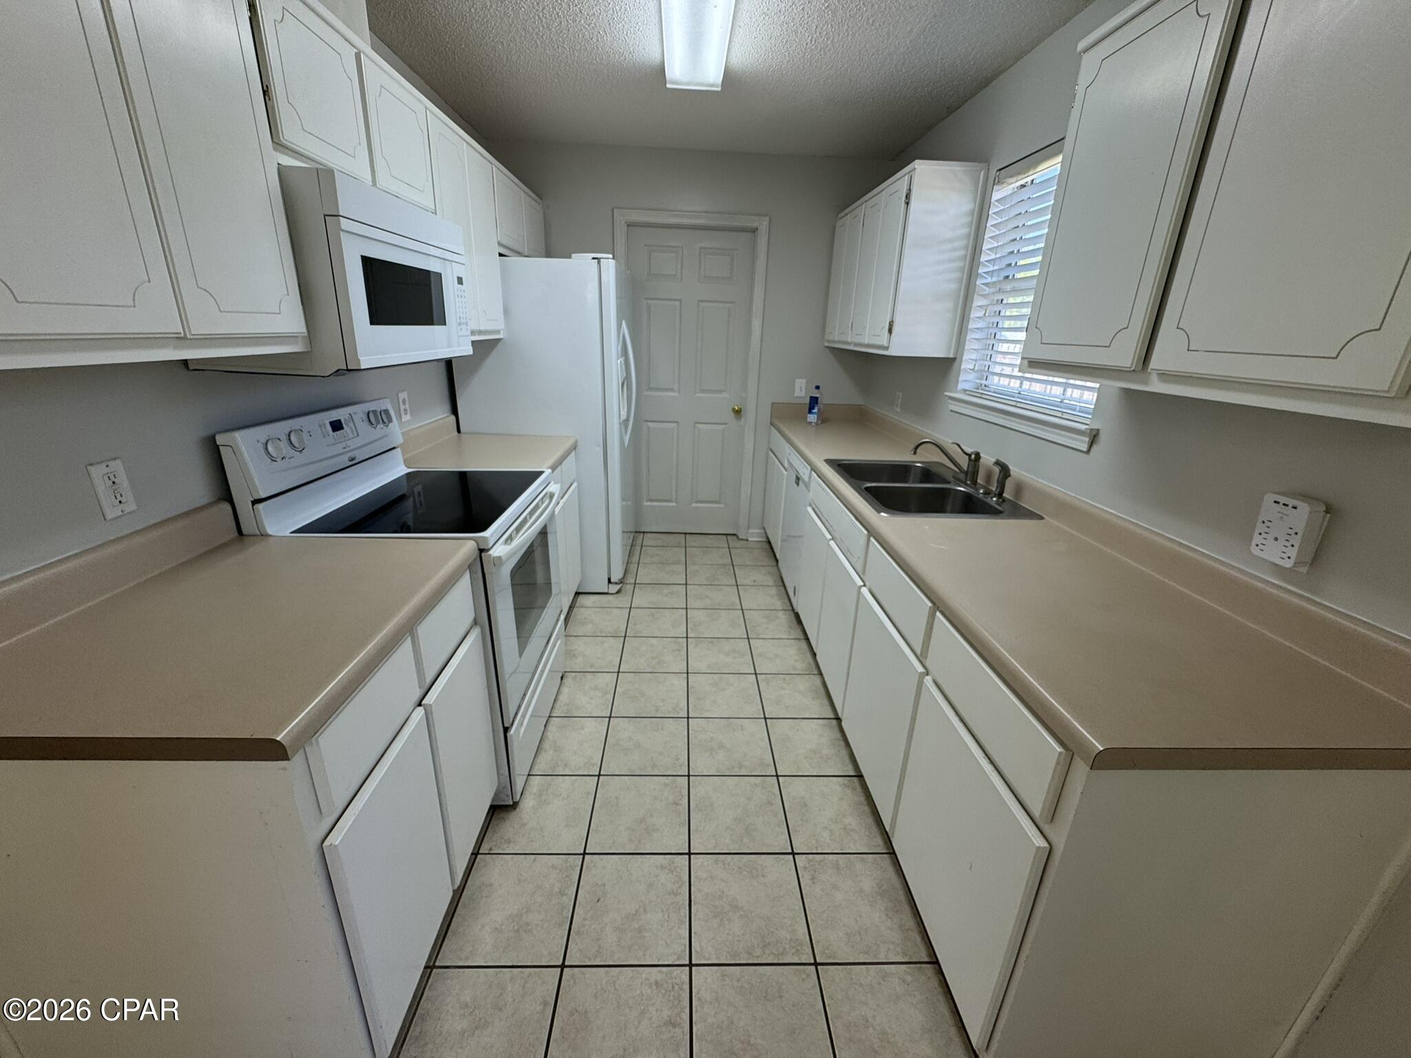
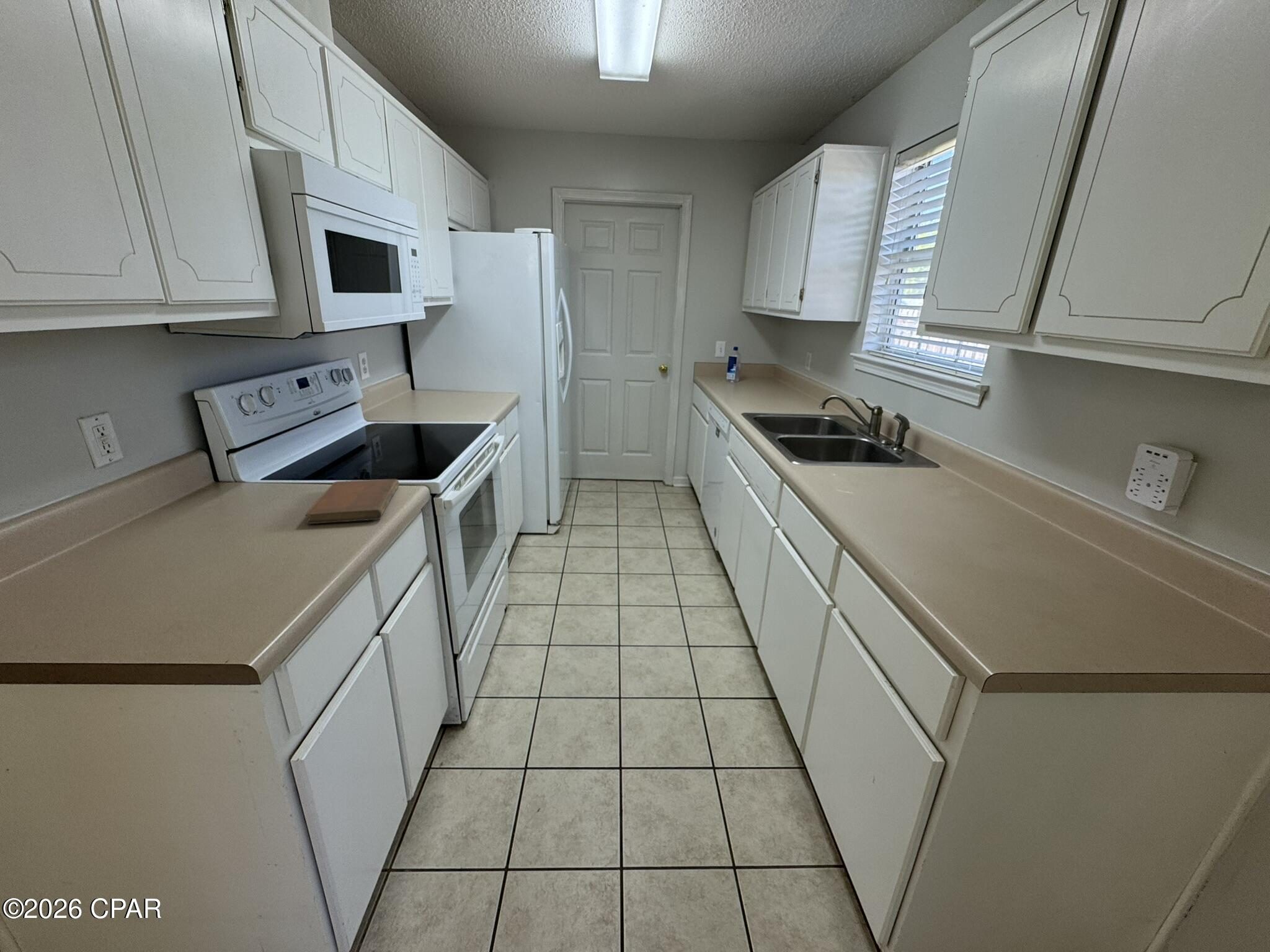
+ notebook (357, 499)
